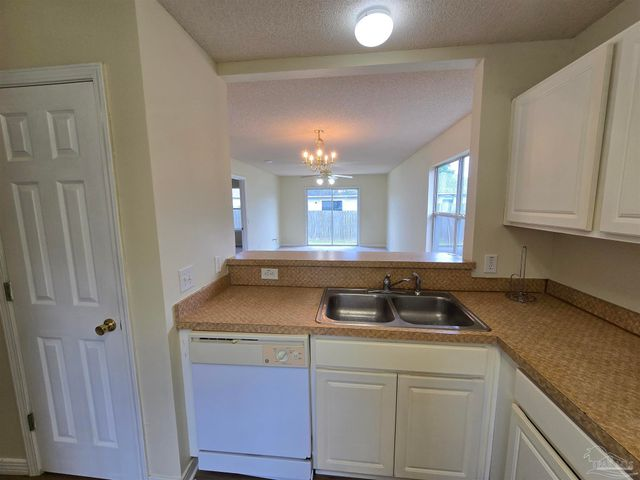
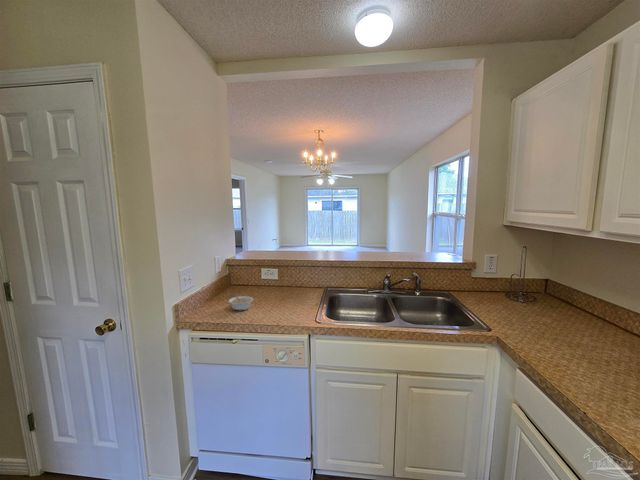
+ legume (240, 302)
